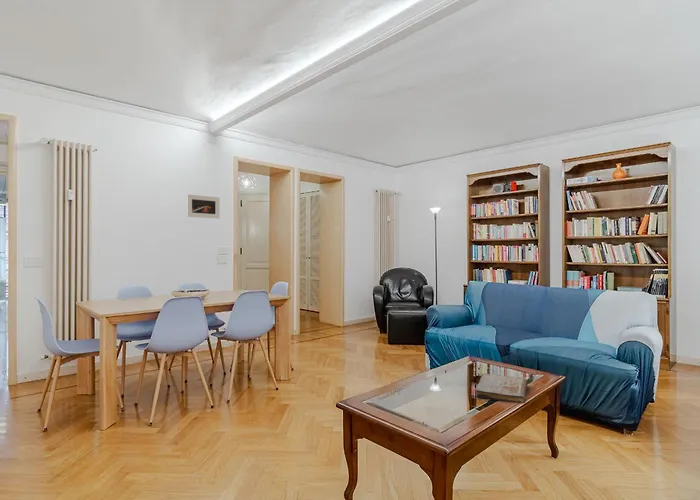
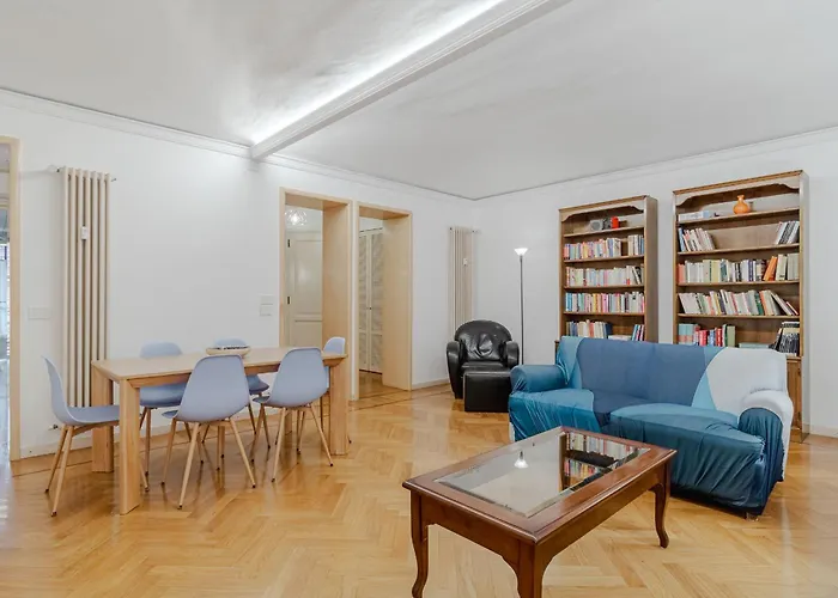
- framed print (203, 206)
- book (501, 387)
